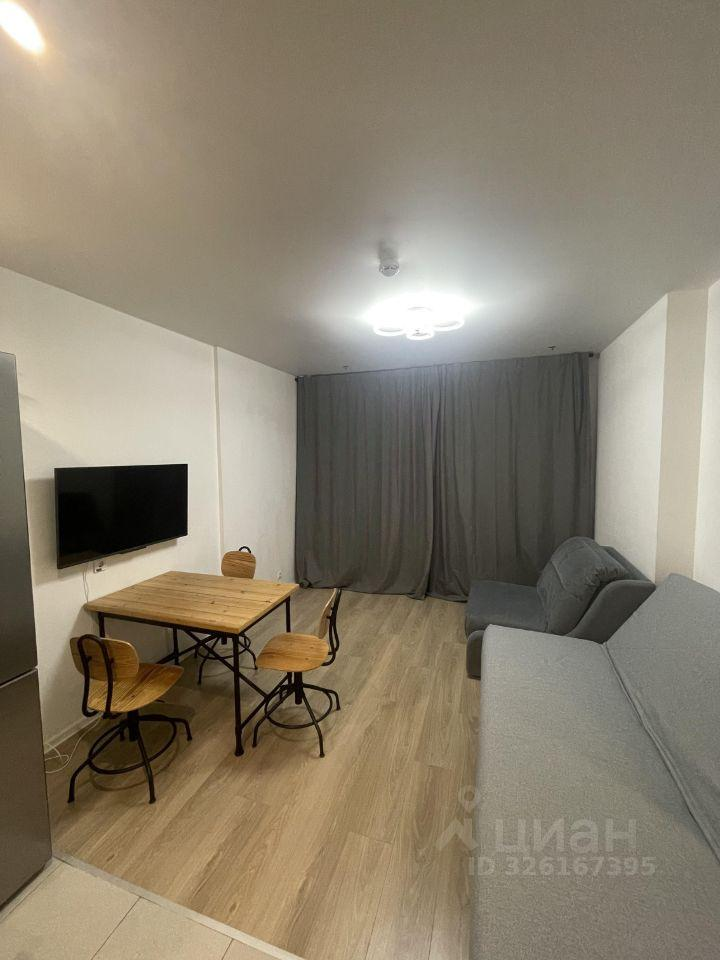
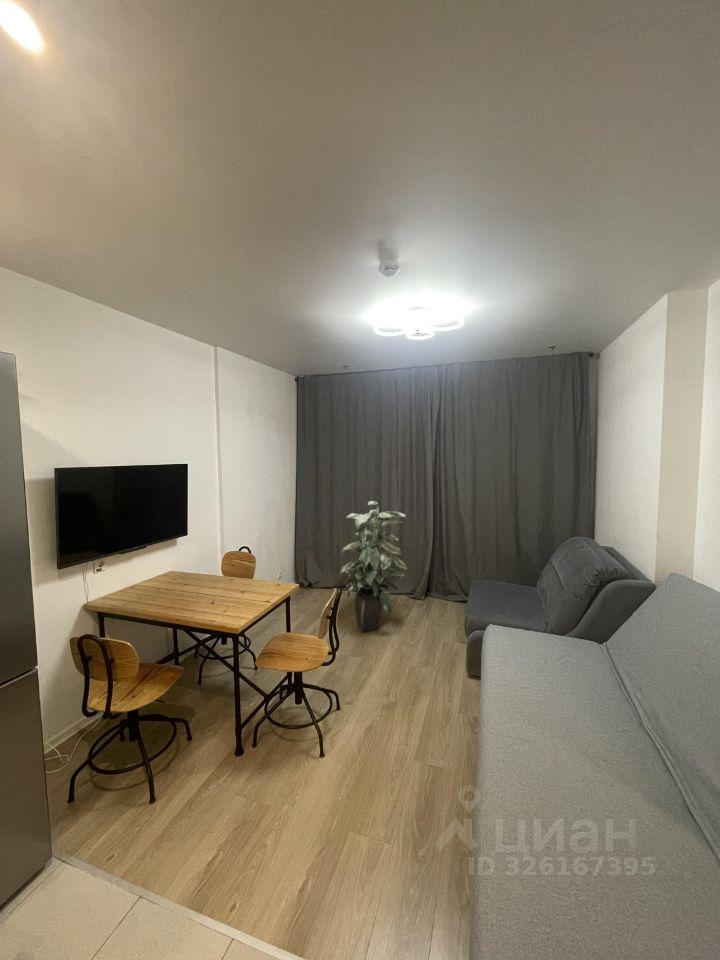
+ indoor plant (373, 567)
